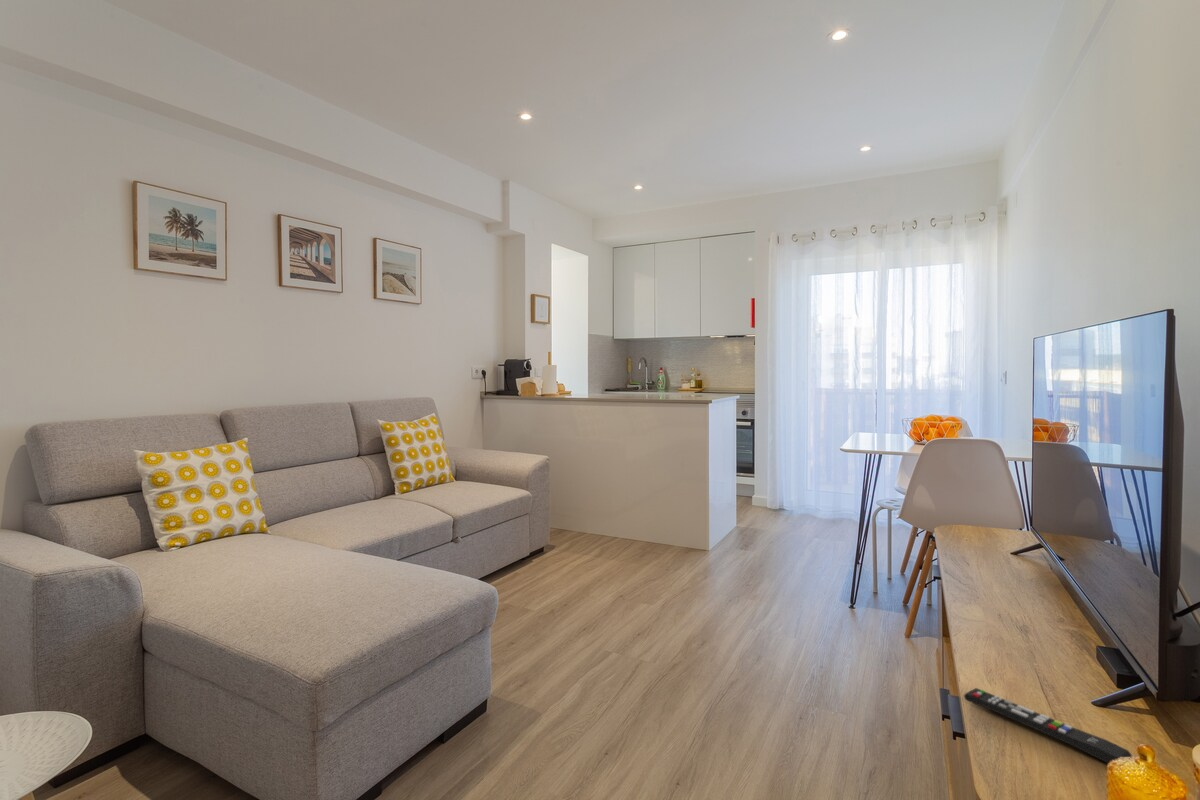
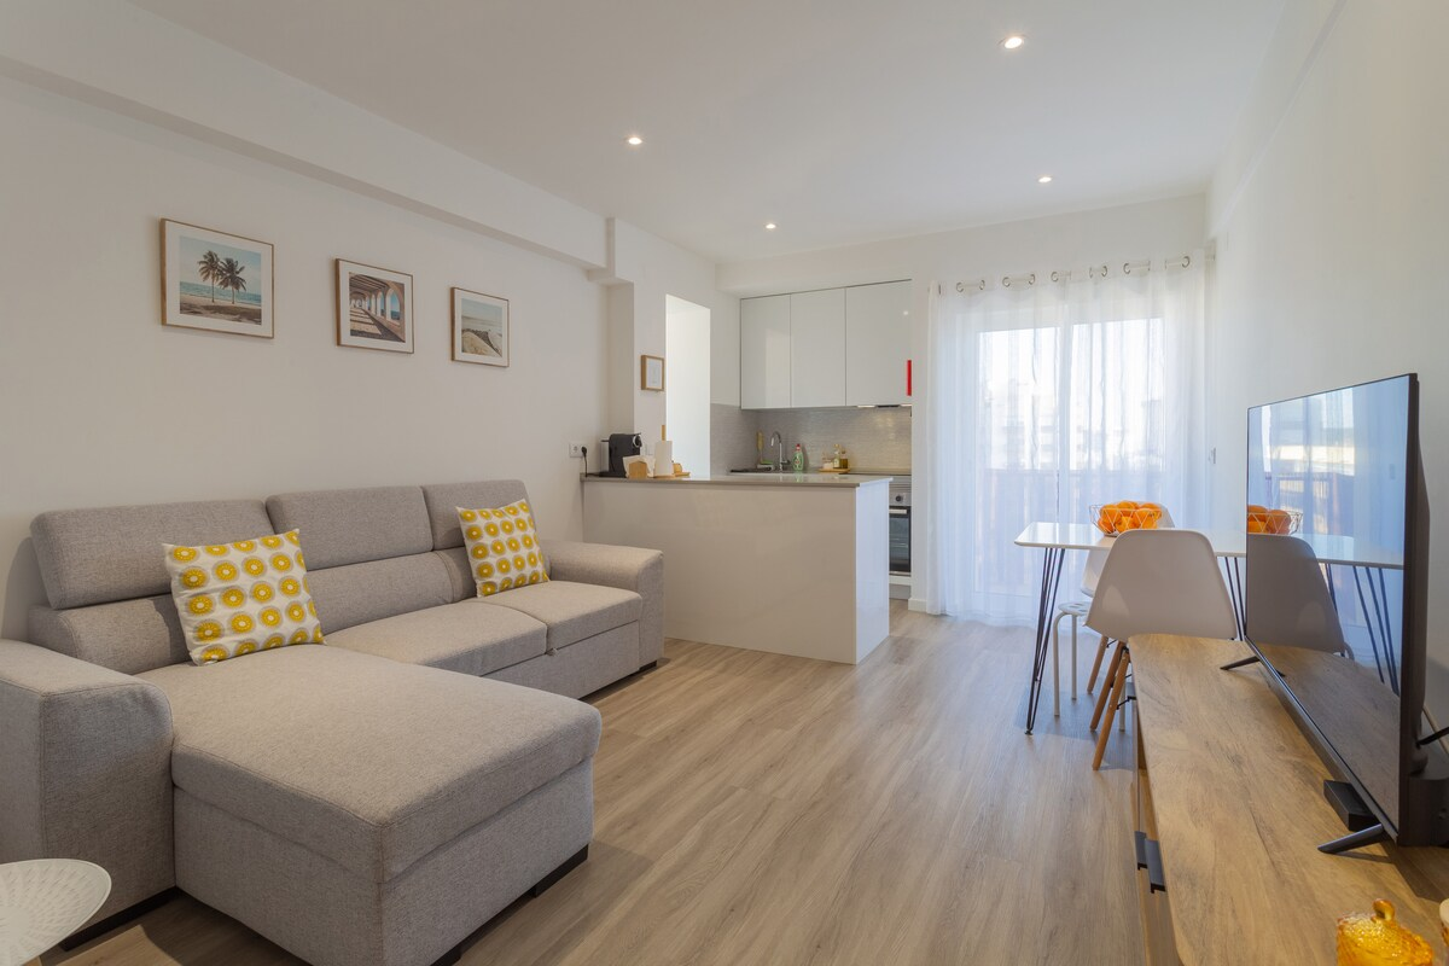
- remote control (1040, 723)
